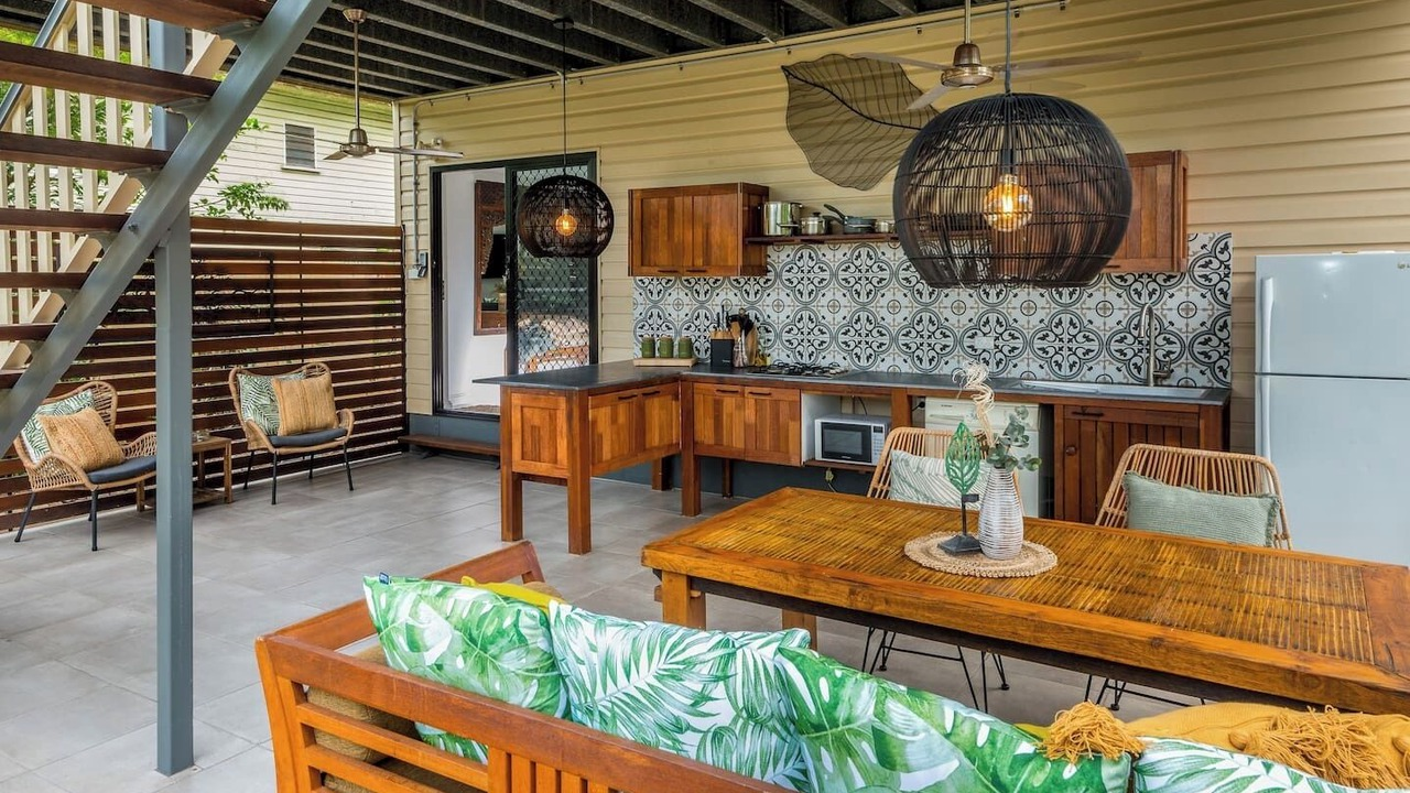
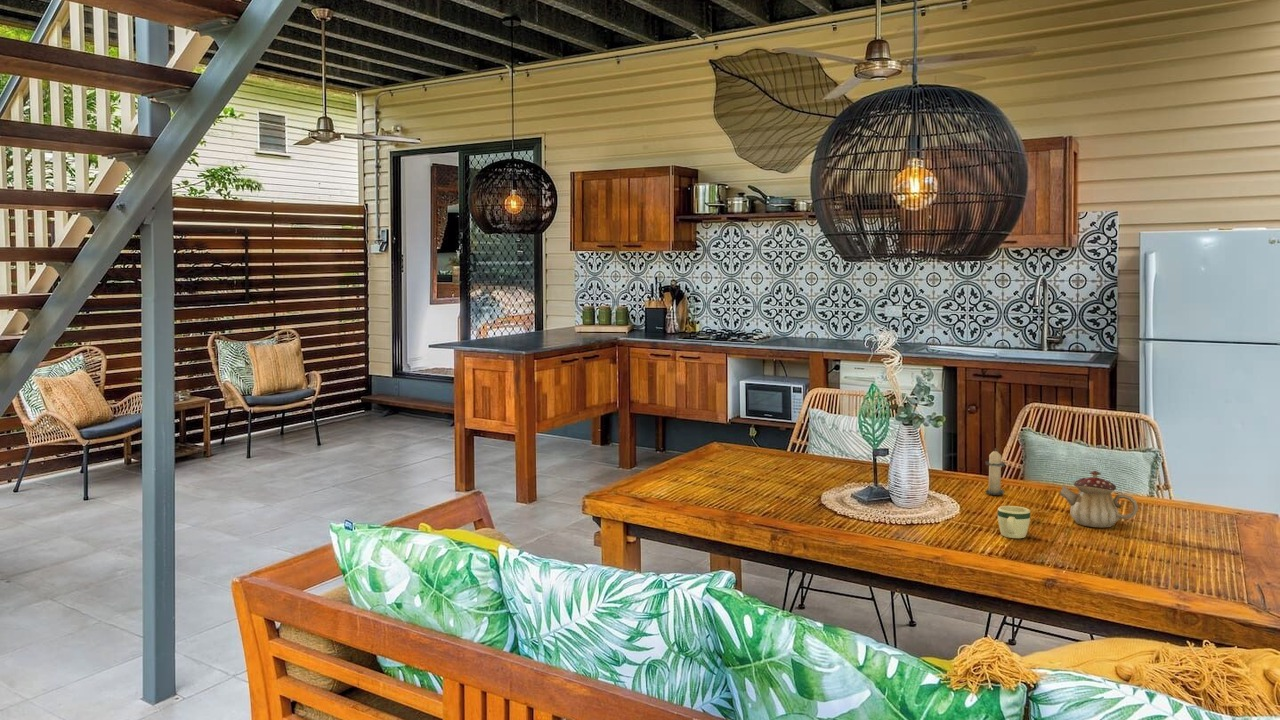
+ candle (994, 471)
+ mug (1012, 523)
+ teapot (1098, 497)
